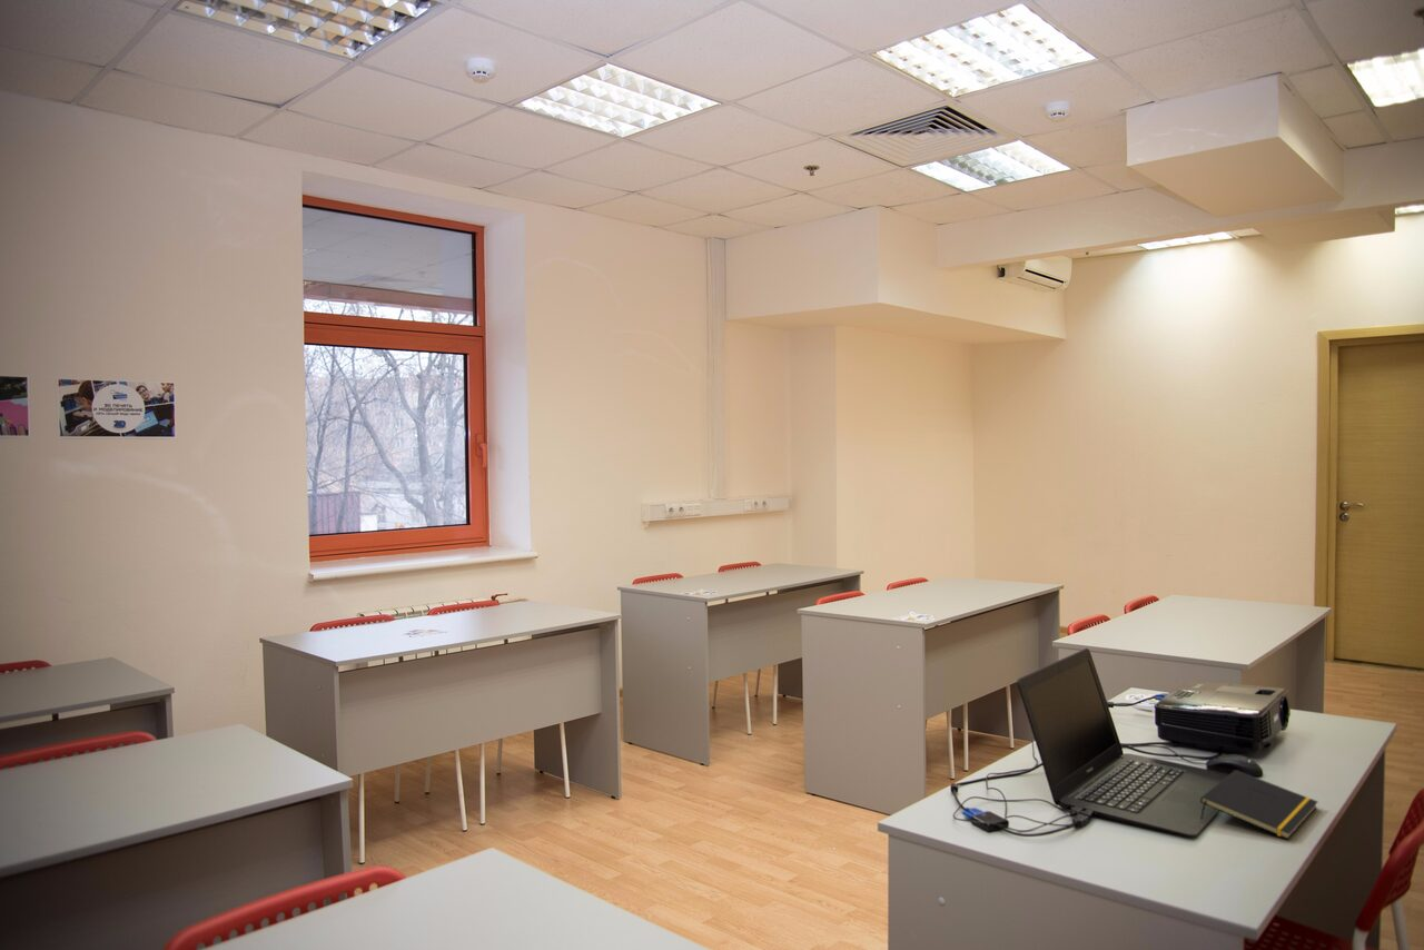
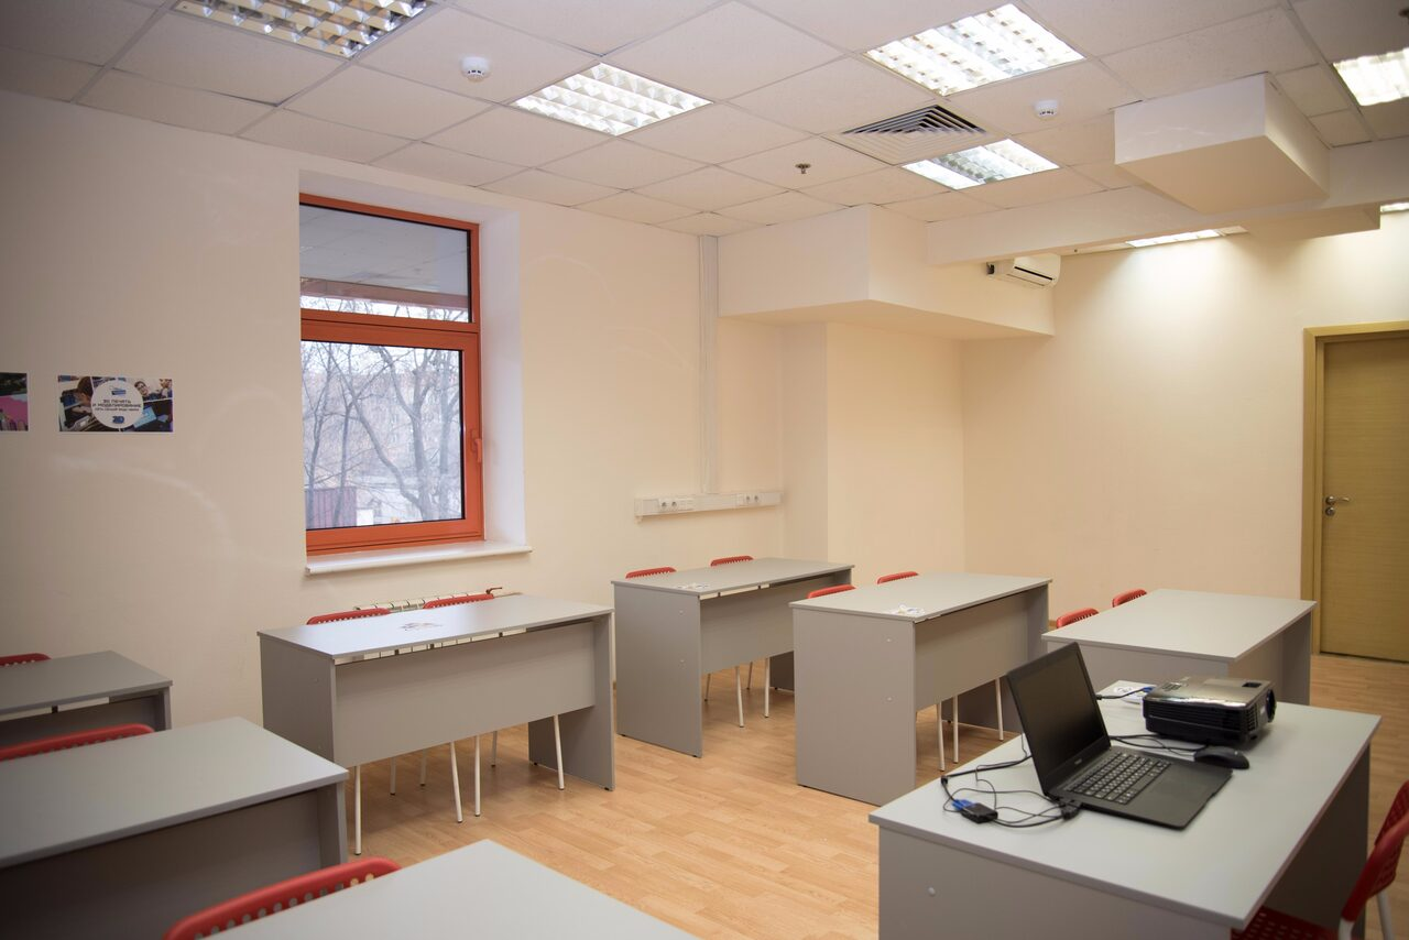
- notepad (1259, 802)
